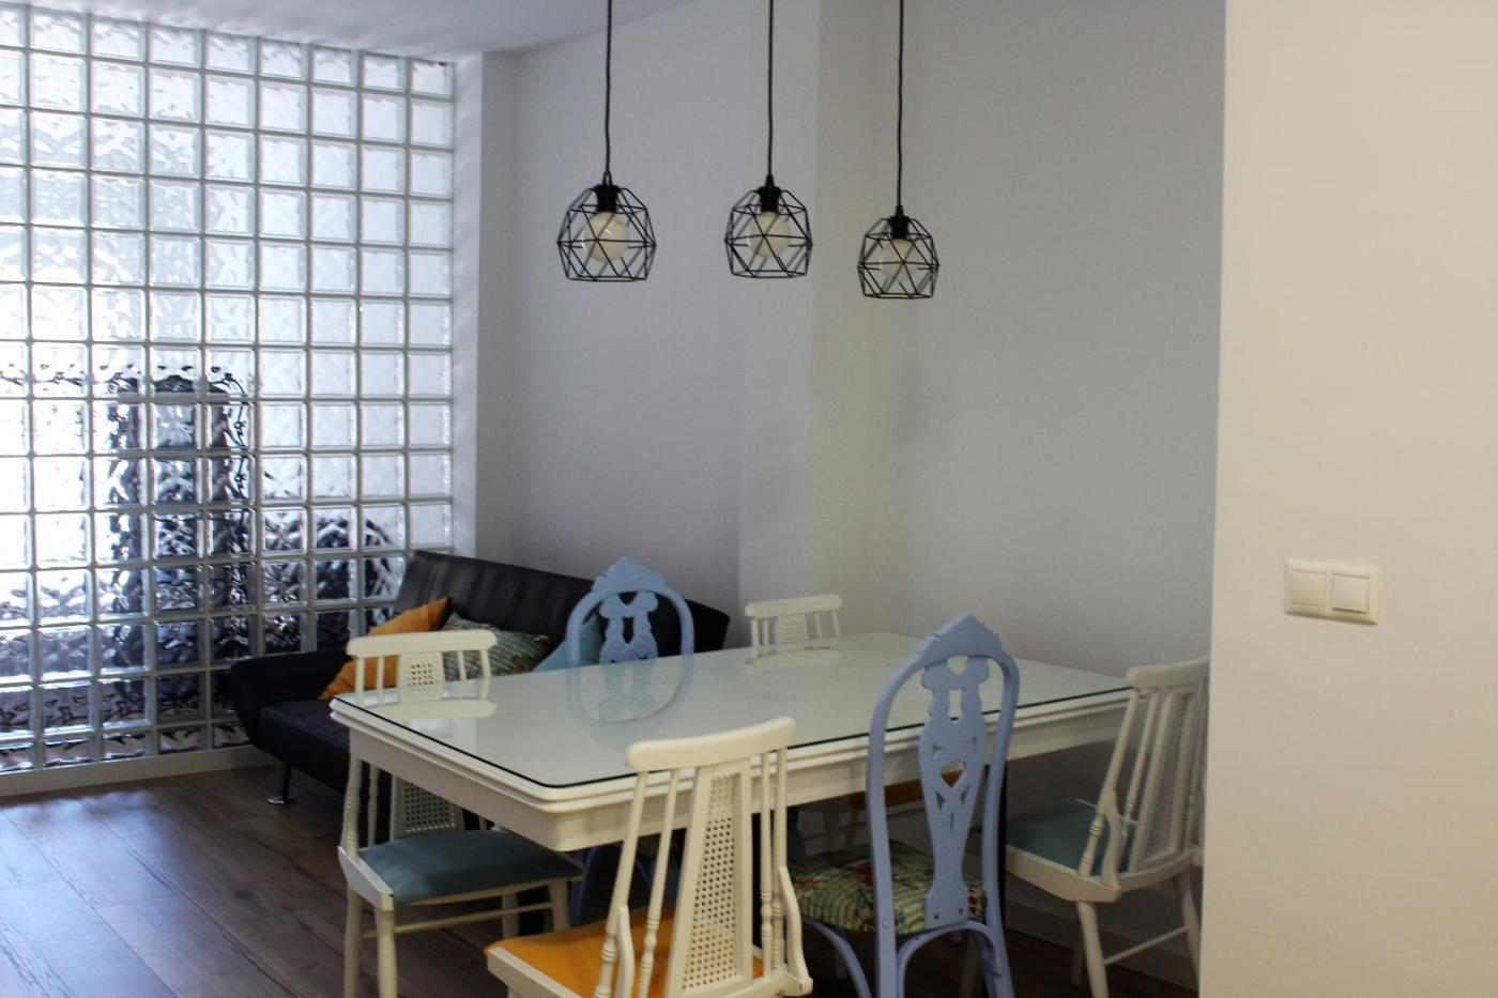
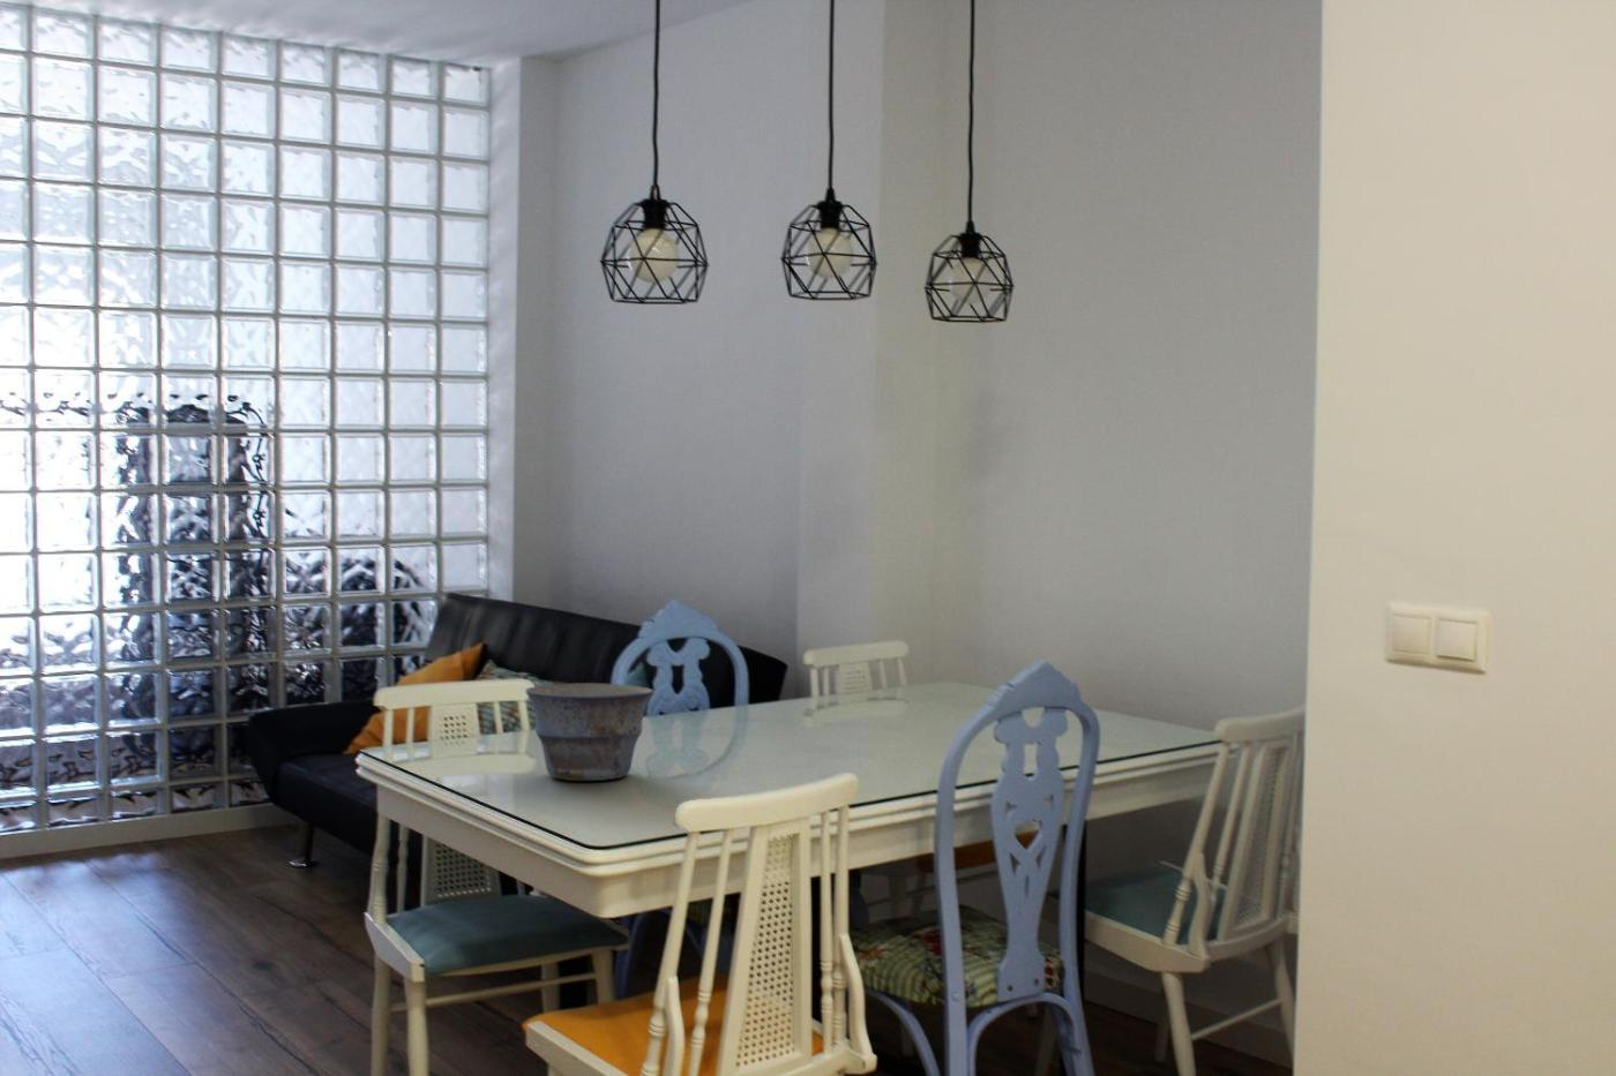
+ bowl (589, 731)
